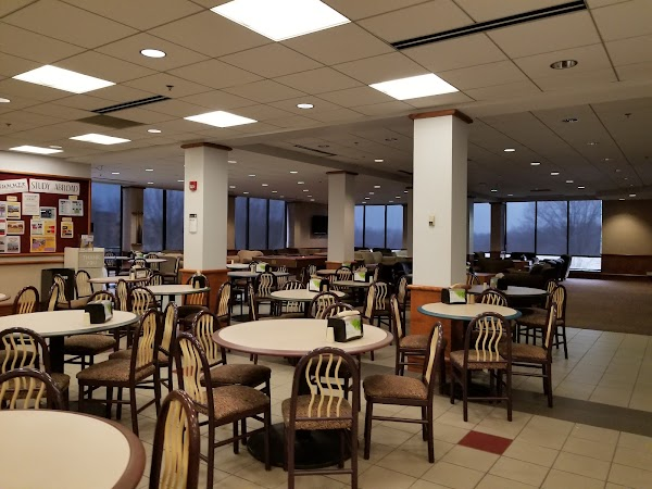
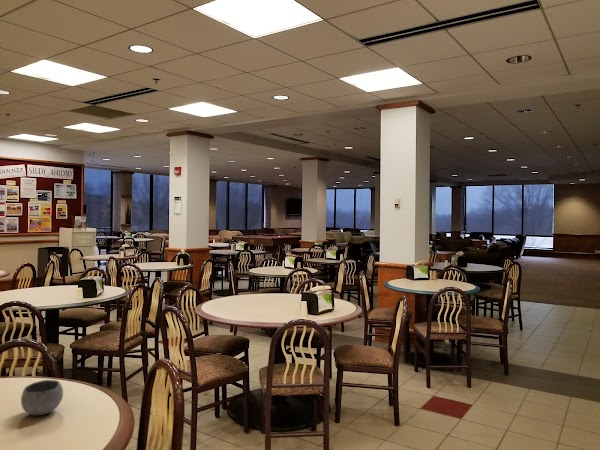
+ bowl (42, 398)
